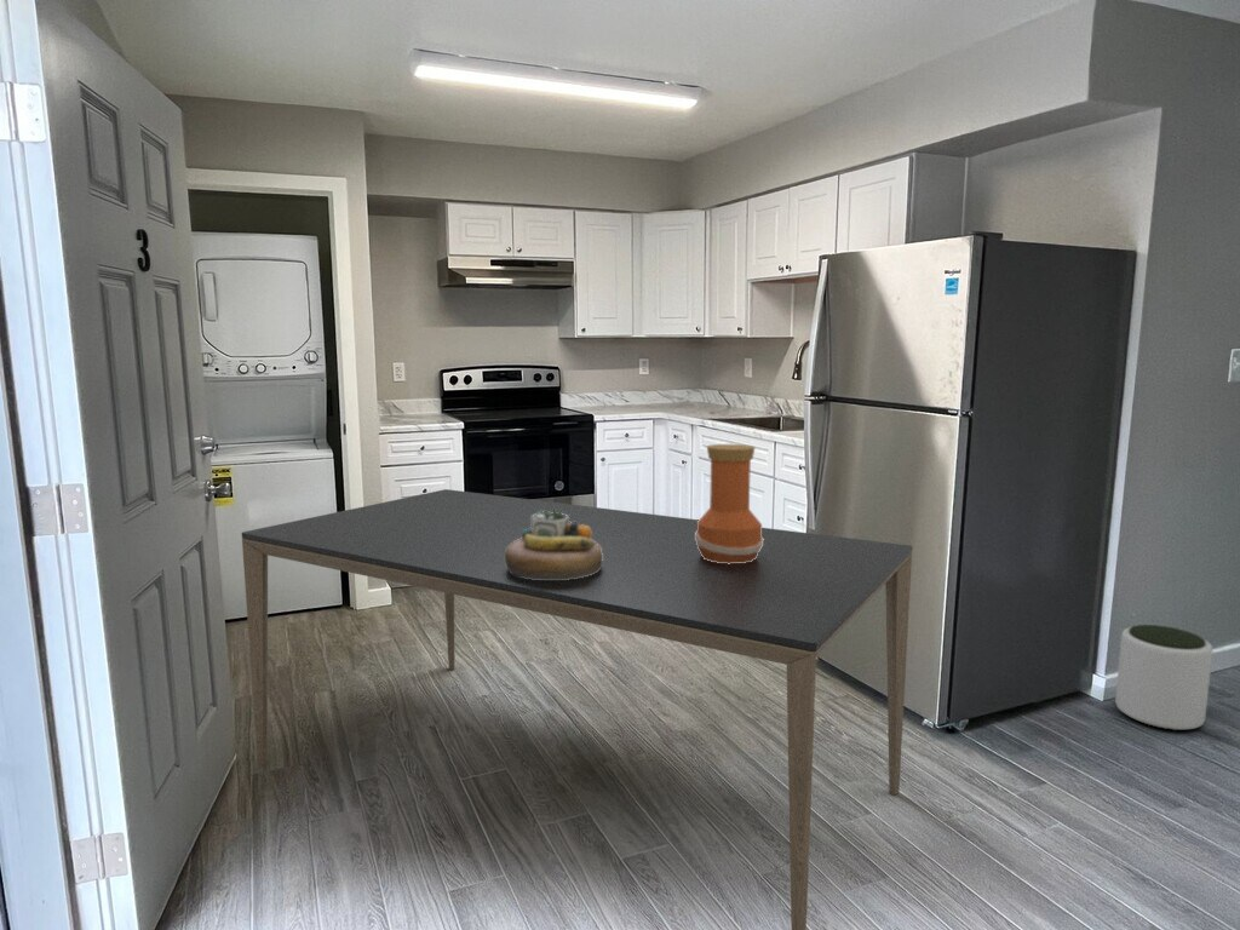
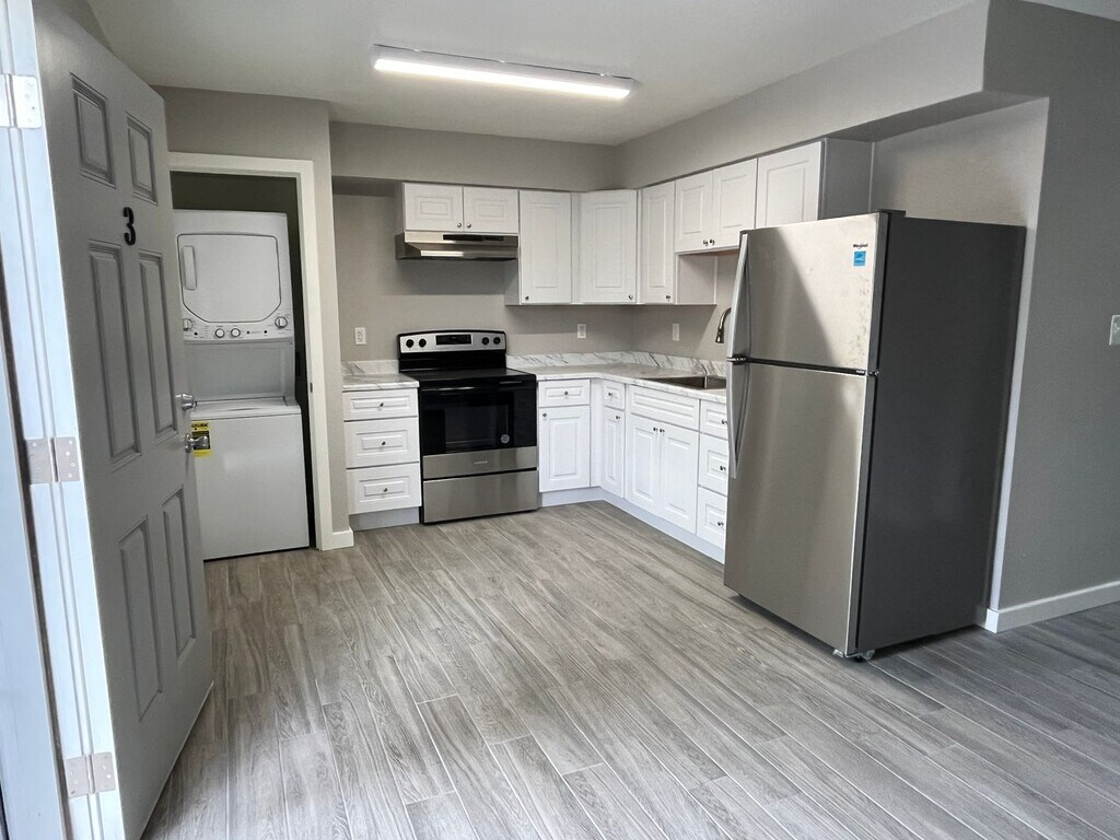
- vase (729, 501)
- dining table (578, 620)
- plant pot (1162, 676)
- decorative bowl (553, 538)
